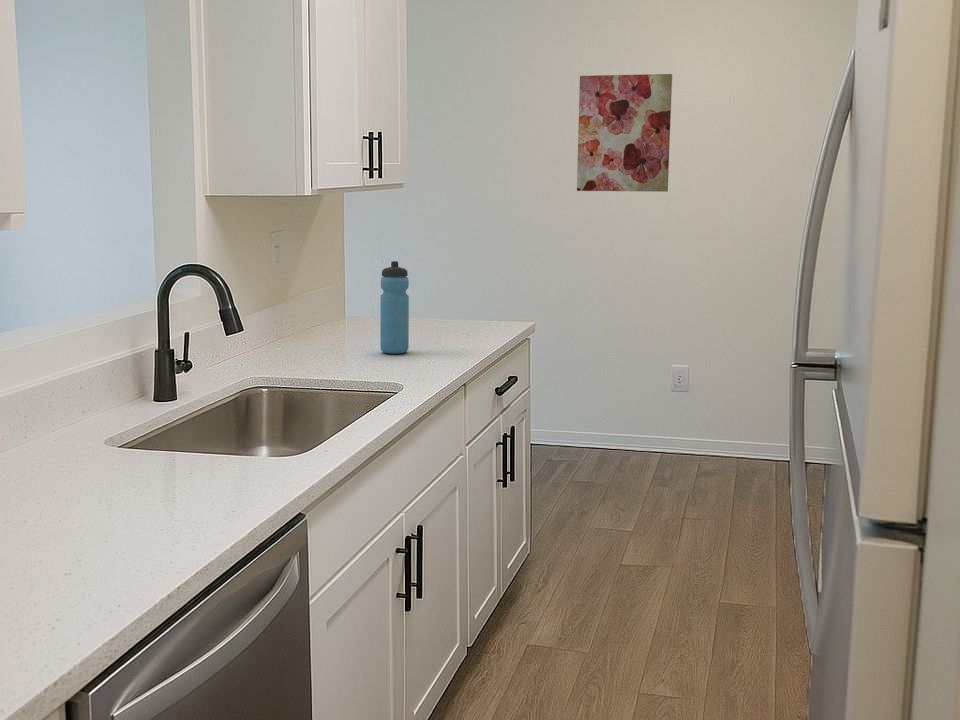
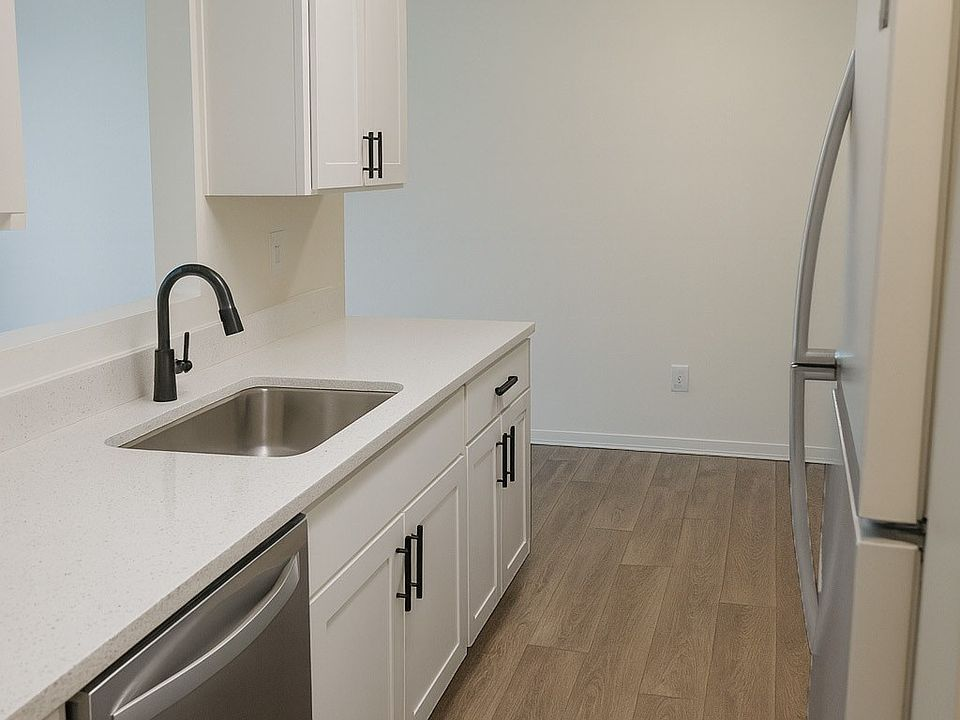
- water bottle (394, 306)
- wall art (623, 133)
